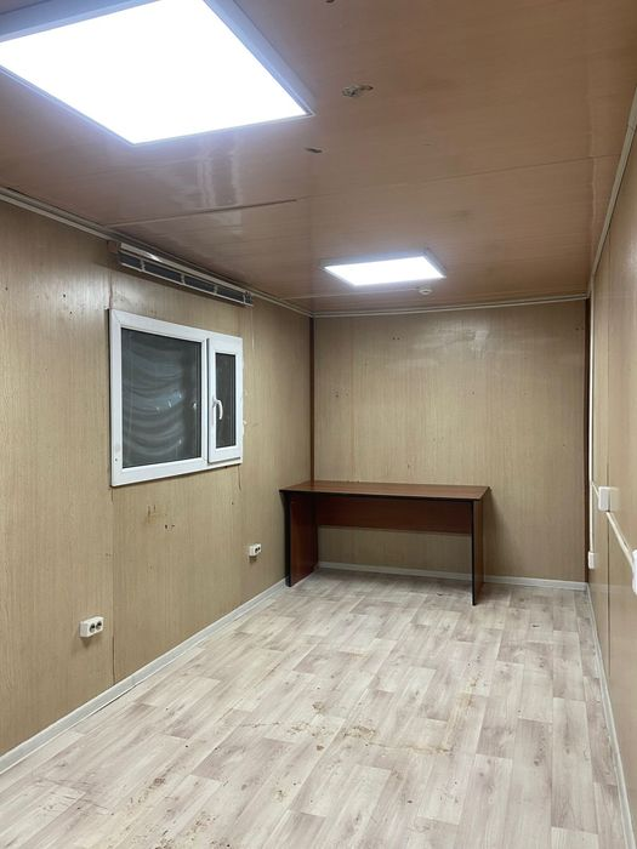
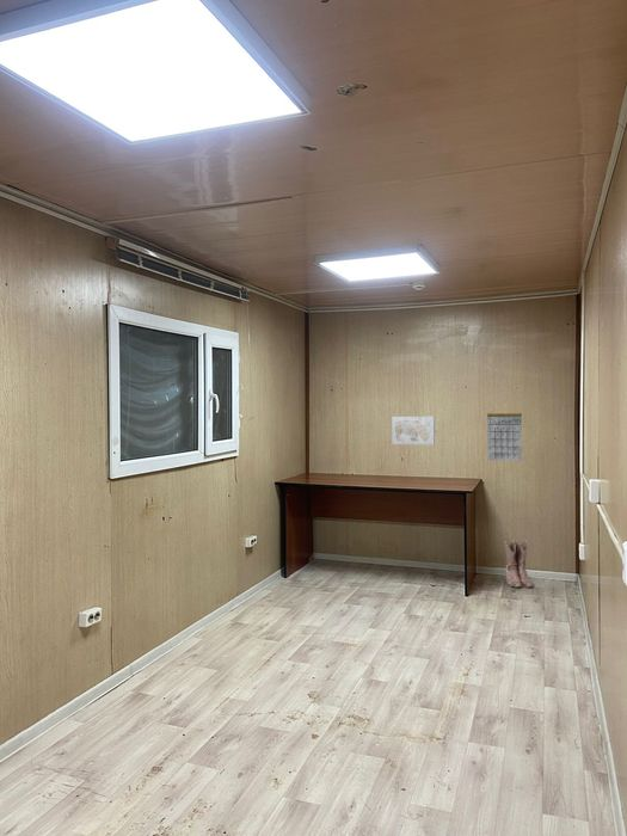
+ boots (518, 563)
+ calendar (504, 431)
+ wall art (412, 430)
